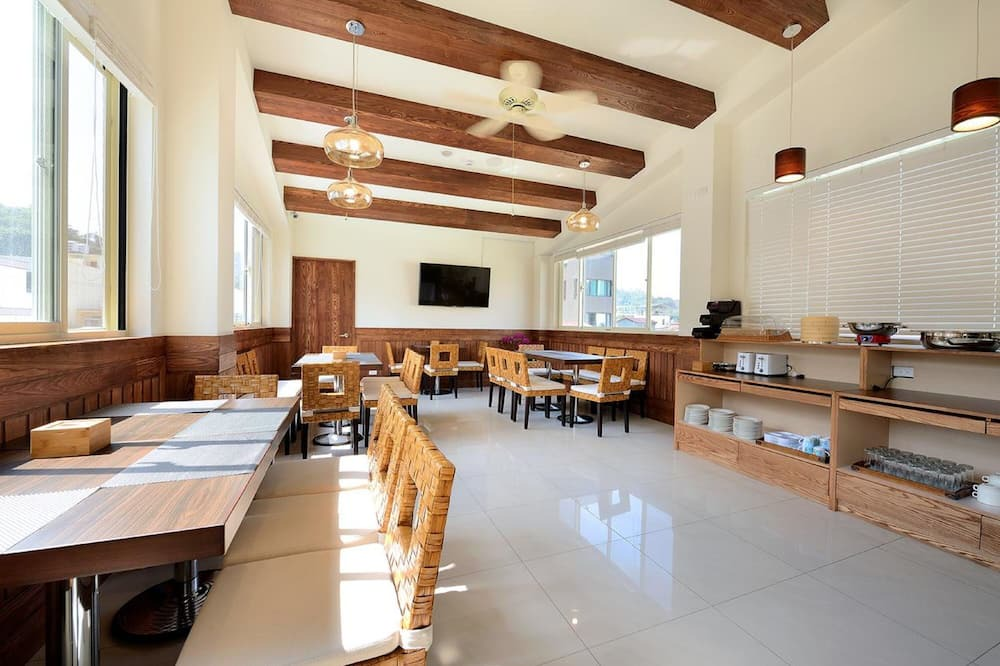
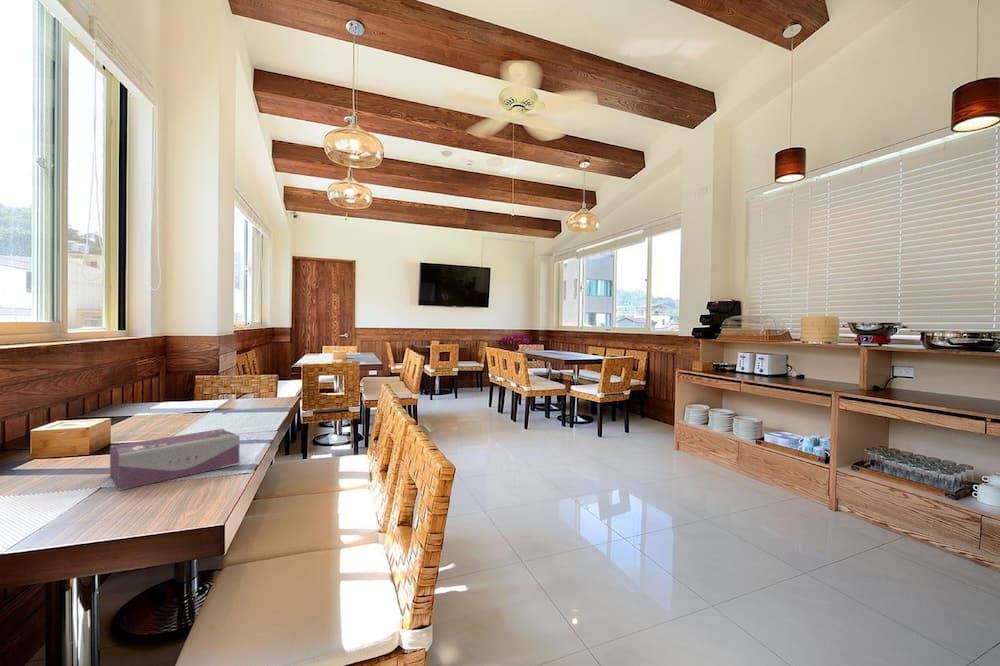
+ tissue box (177, 454)
